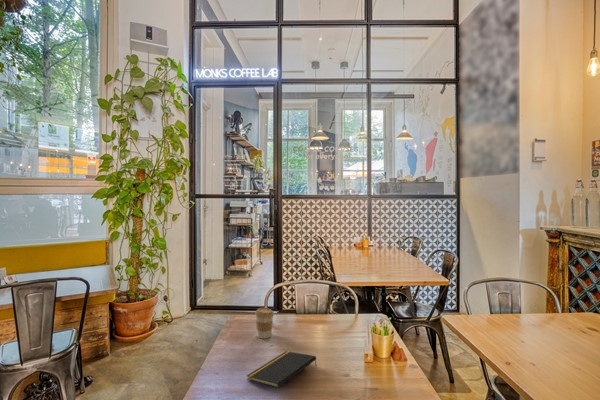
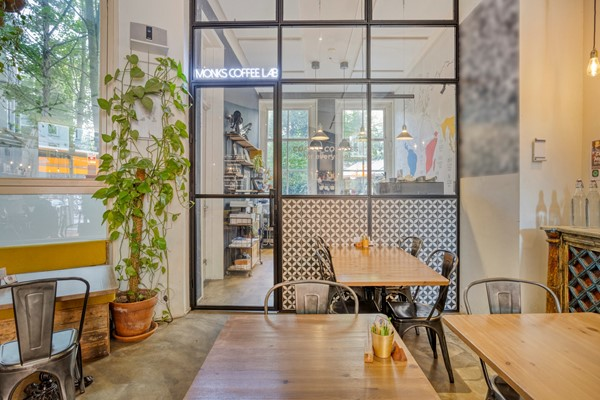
- notepad (282, 367)
- coffee cup (264, 322)
